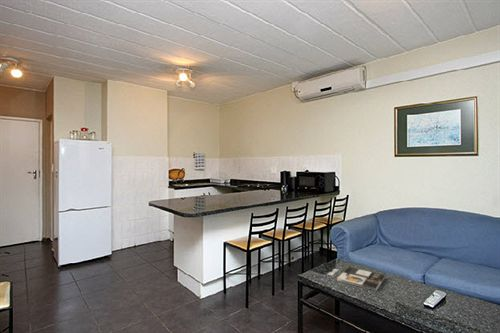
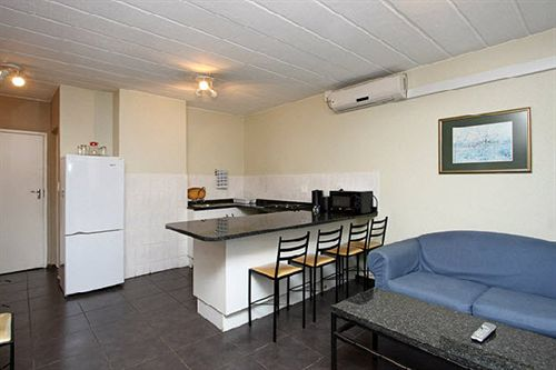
- magazine (354, 276)
